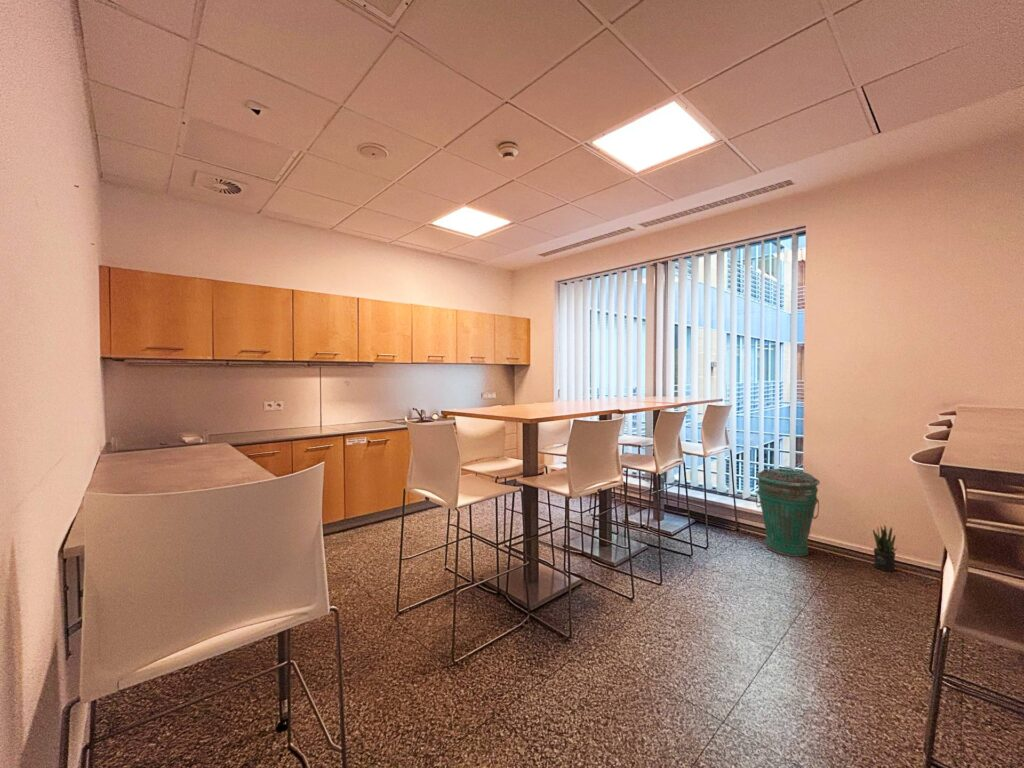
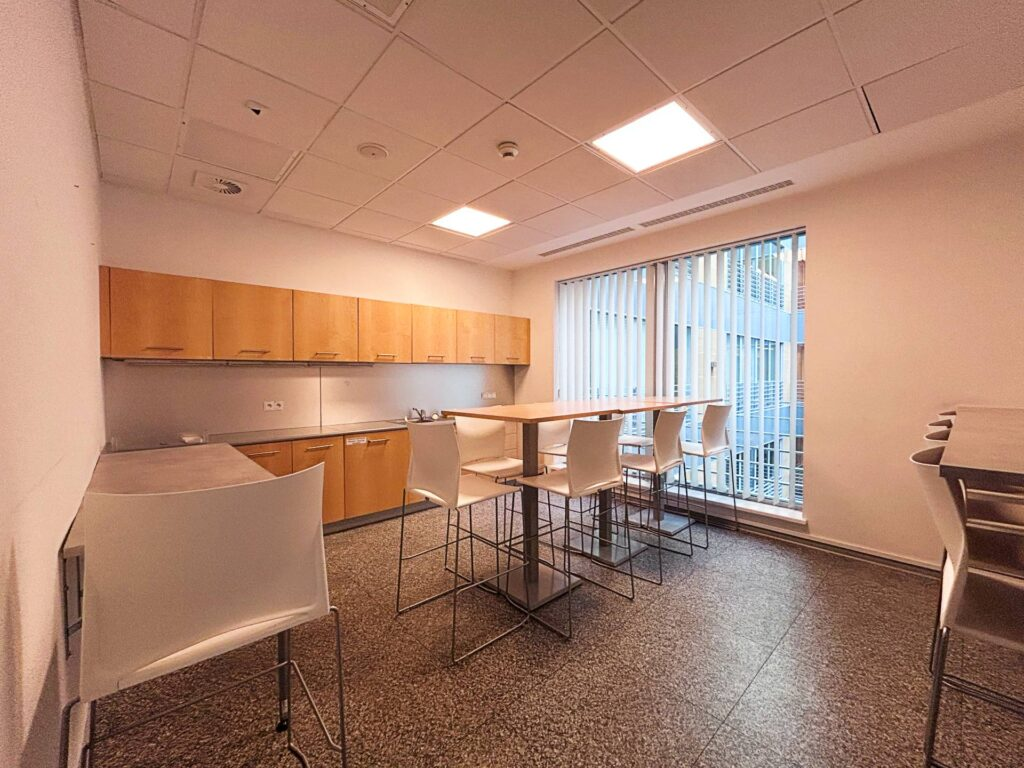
- potted plant (884, 547)
- trash can (786, 508)
